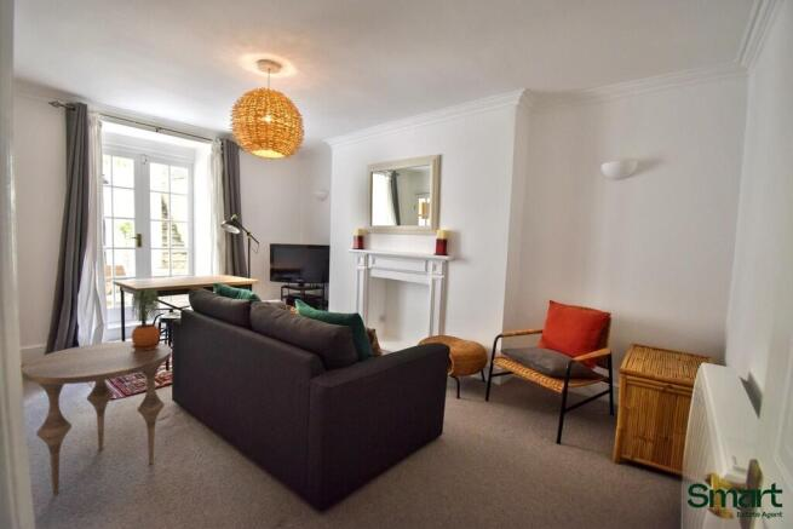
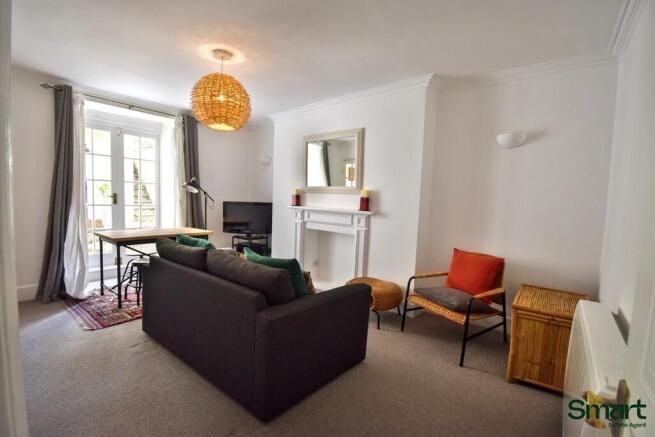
- side table (104, 412)
- potted plant (146, 317)
